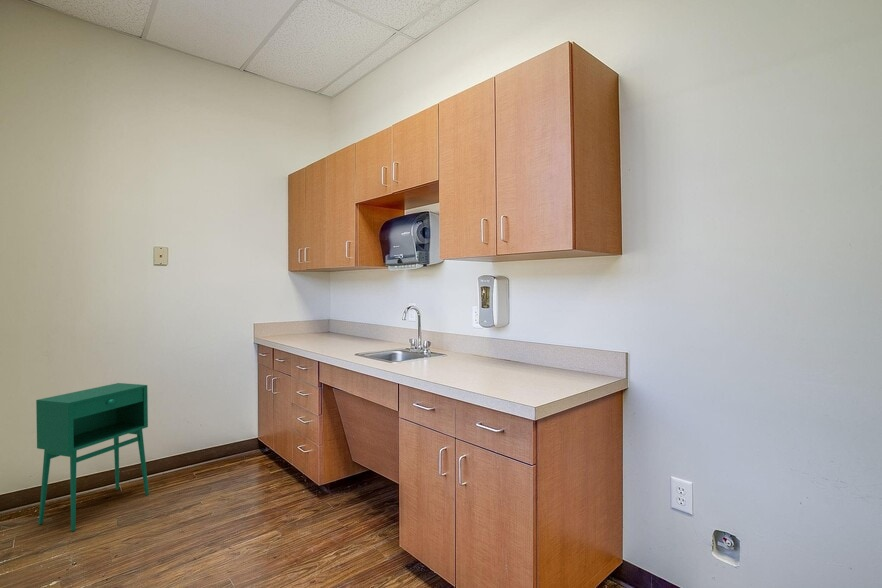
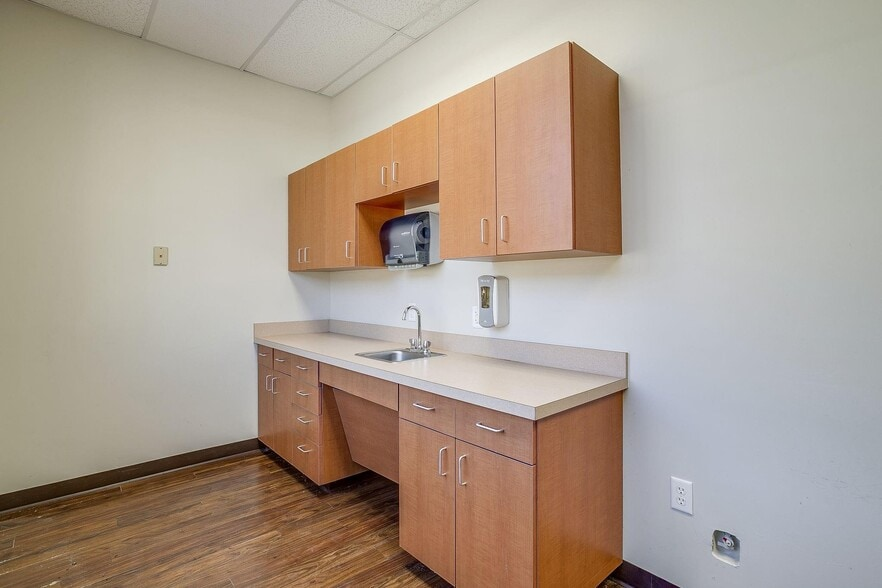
- storage cabinet (97, 450)
